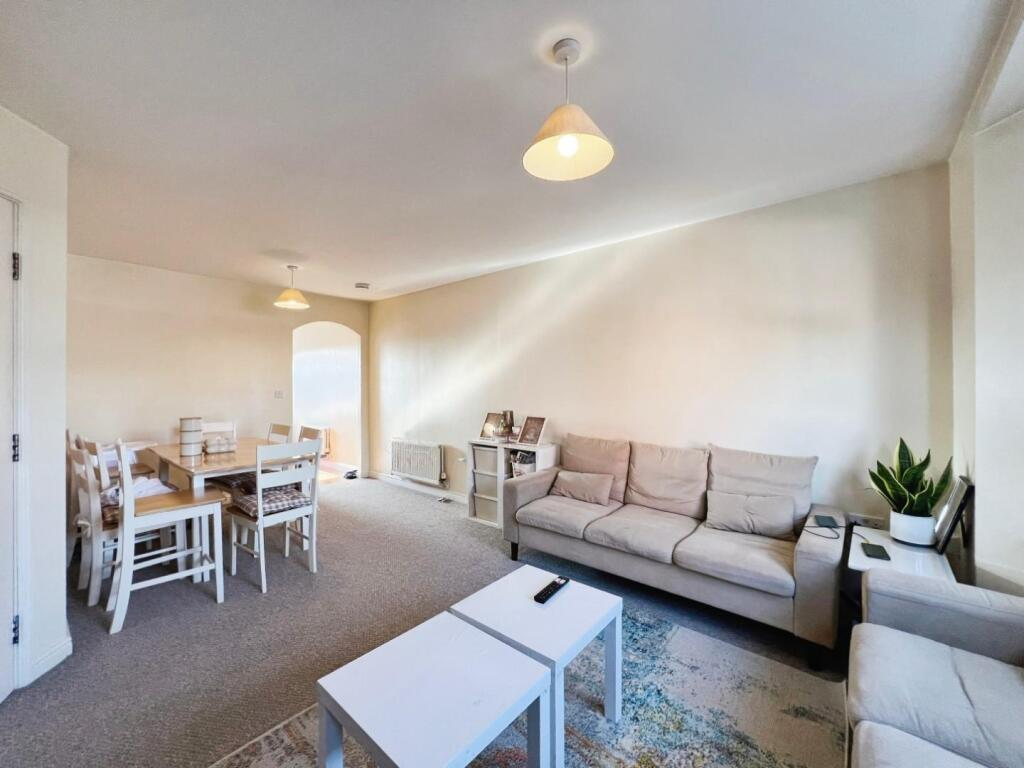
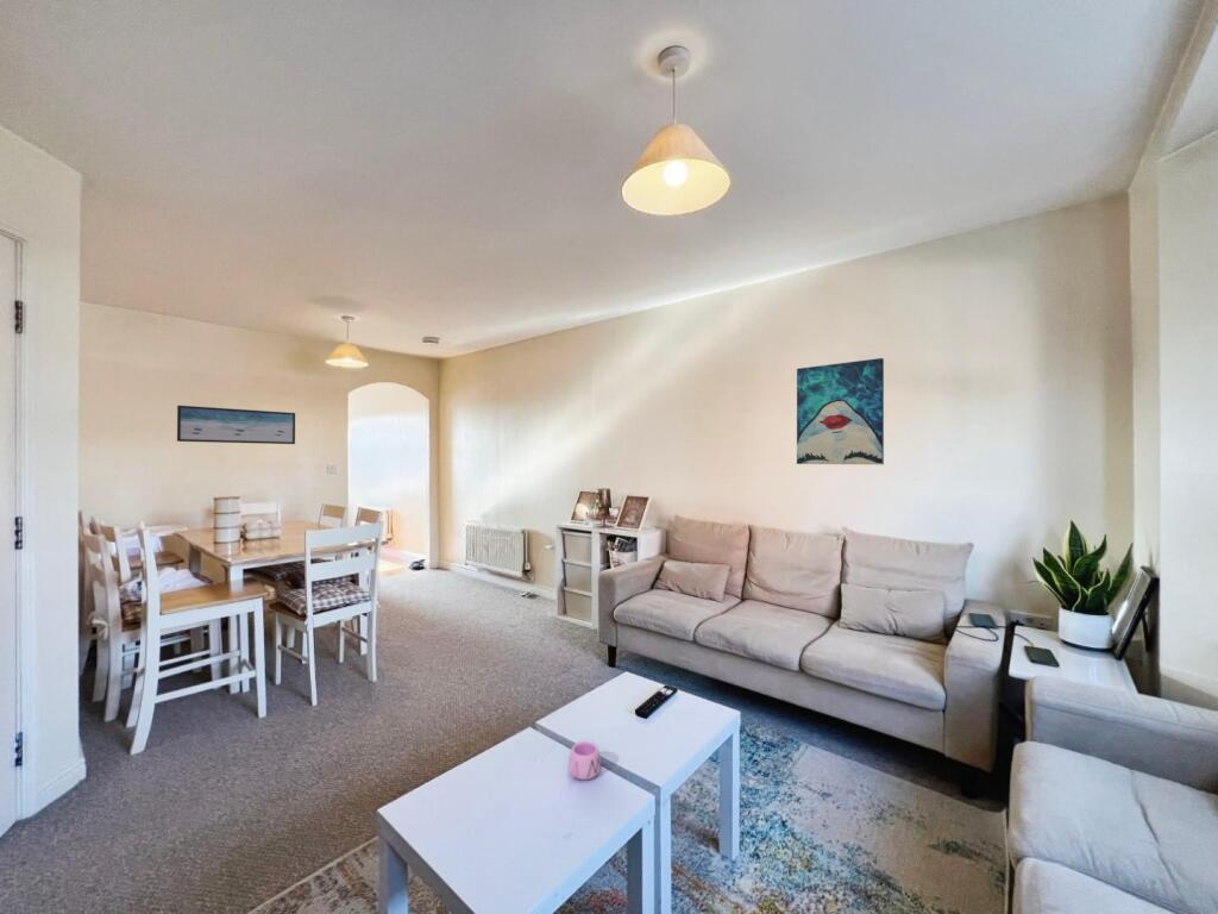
+ wall art (240, 426)
+ wall art (837, 414)
+ mug (582, 762)
